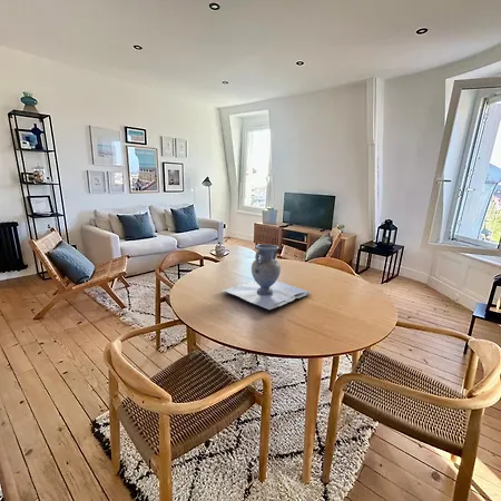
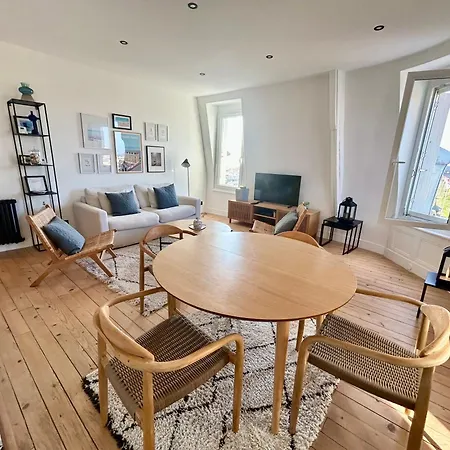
- vase (267, 269)
